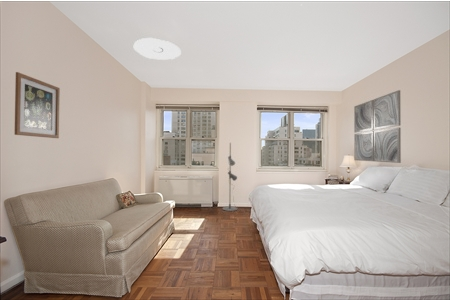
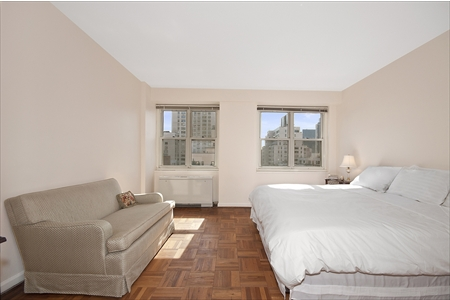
- floor lamp (236, 177)
- wall art (39, 108)
- ceiling light (157, 47)
- wall art (373, 129)
